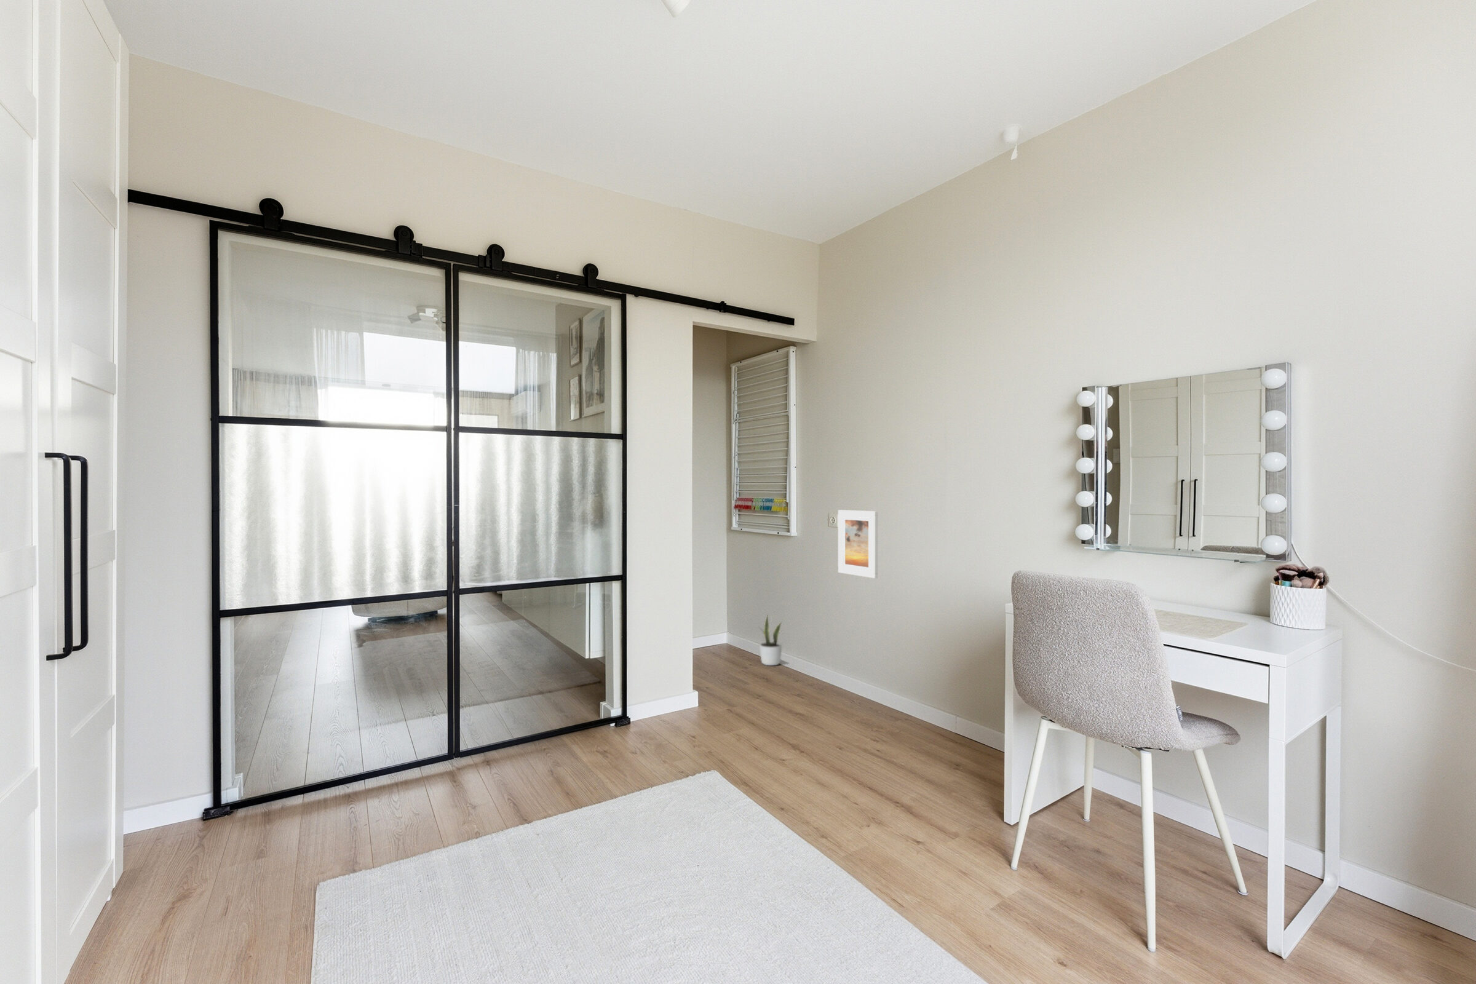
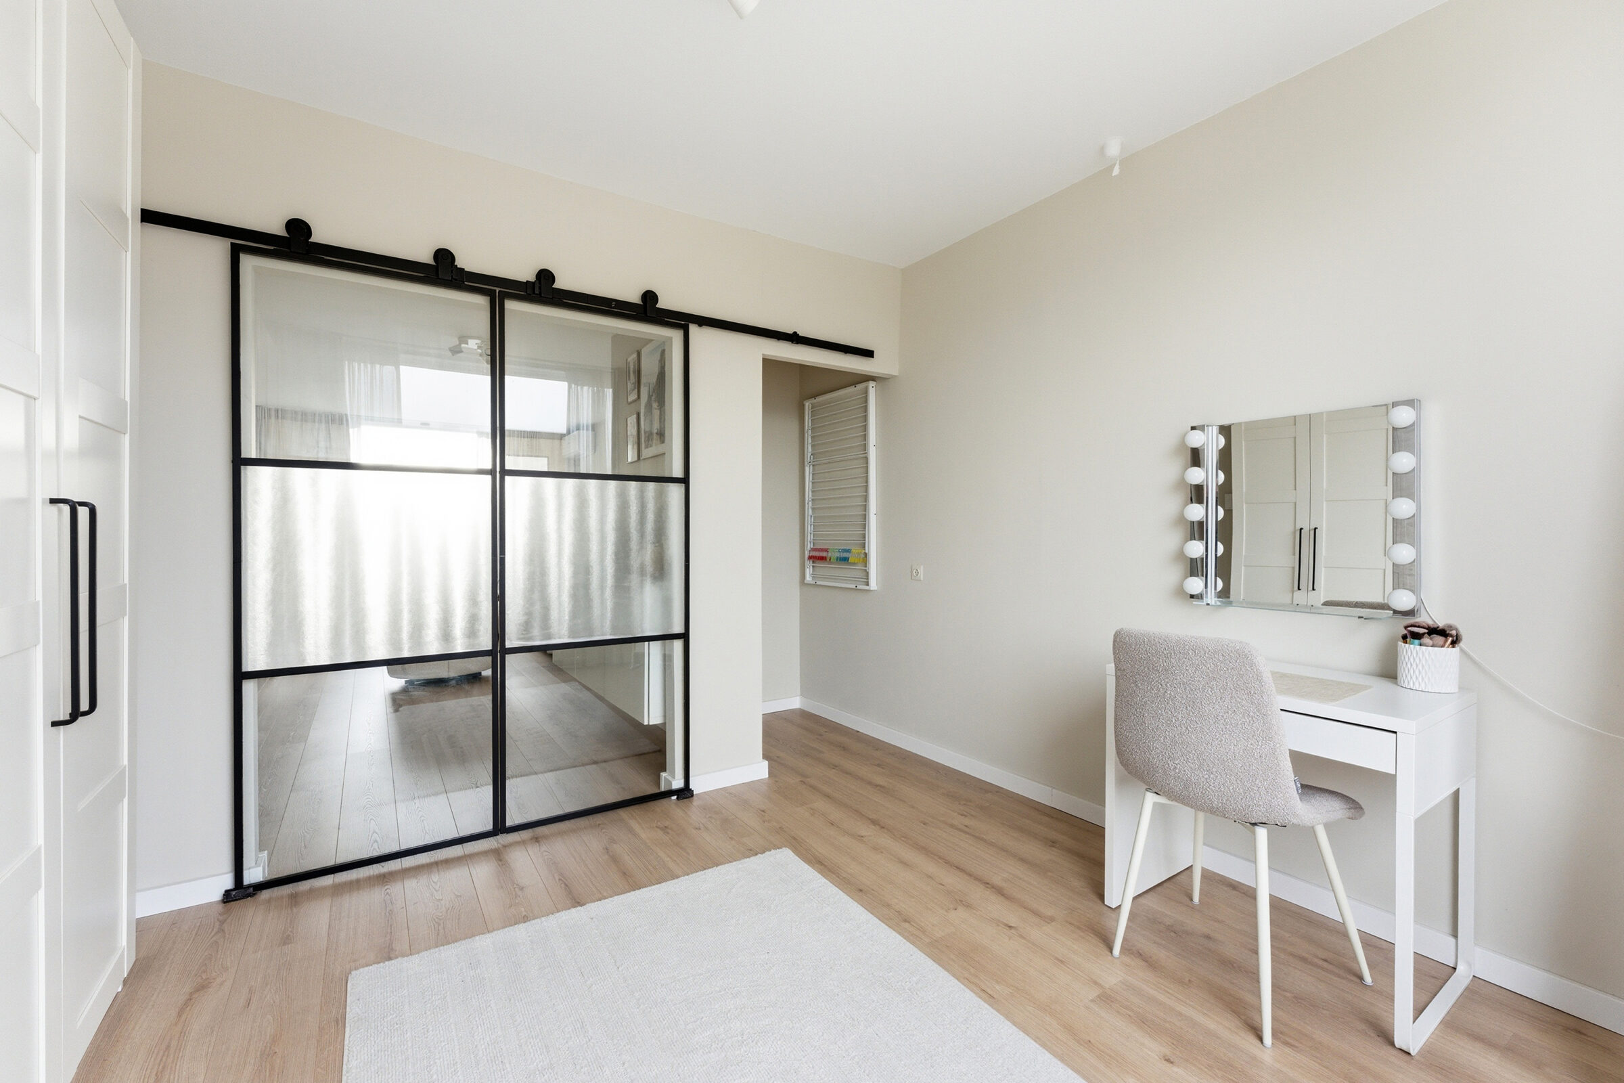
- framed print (857, 543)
- potted plant (770, 638)
